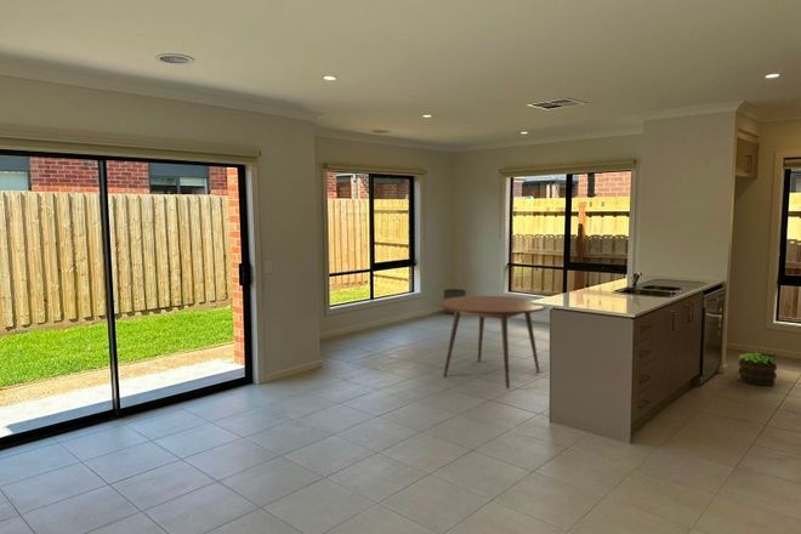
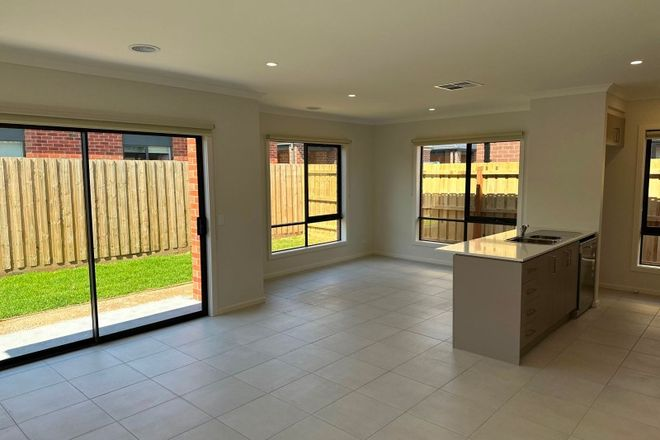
- potted plant (757, 367)
- waste bin (451, 297)
- dining table (482, 339)
